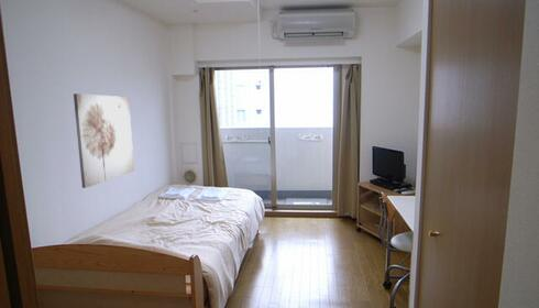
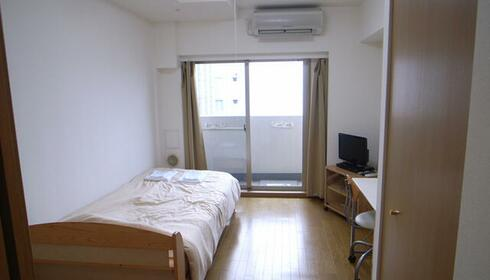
- wall art (108, 138)
